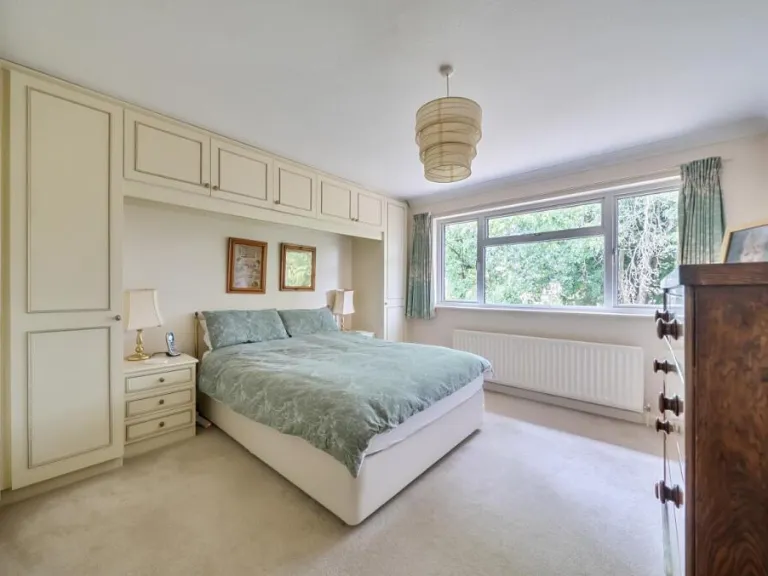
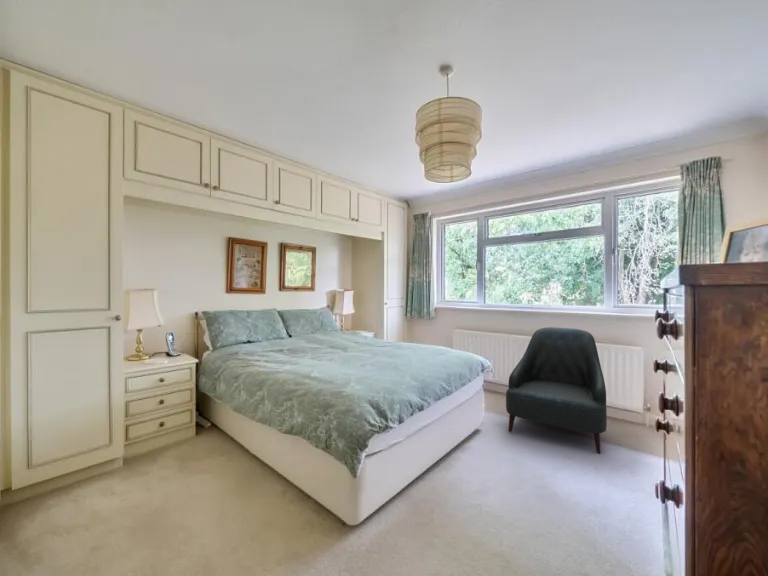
+ armchair (557, 379)
